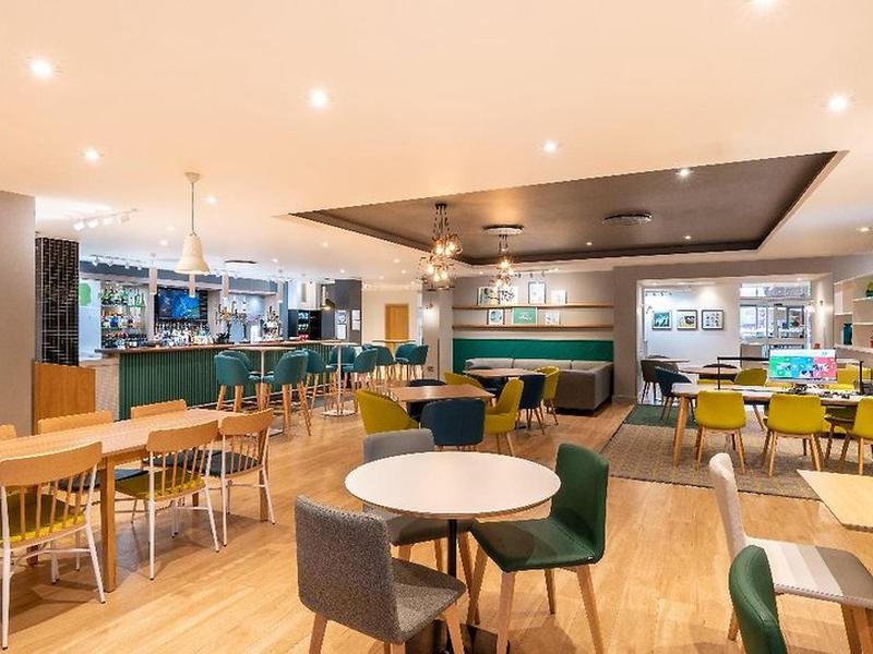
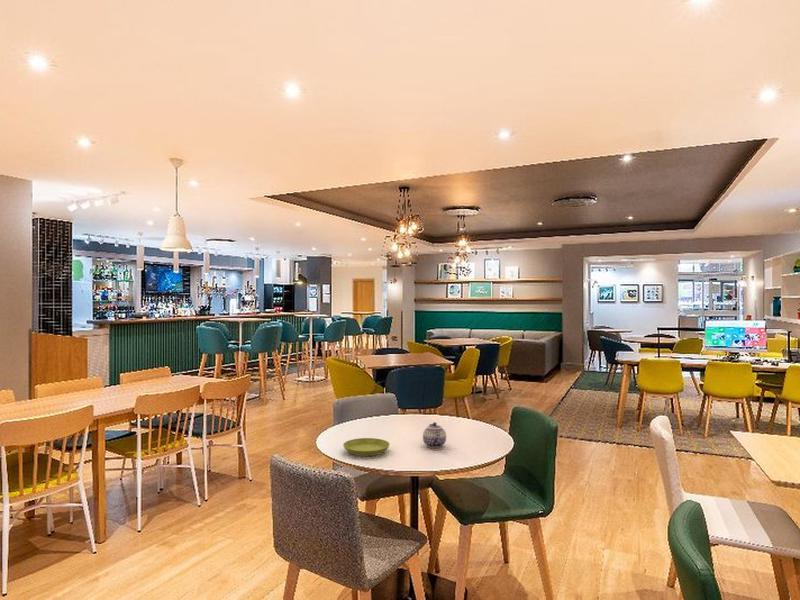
+ teapot (434, 434)
+ saucer (366, 447)
